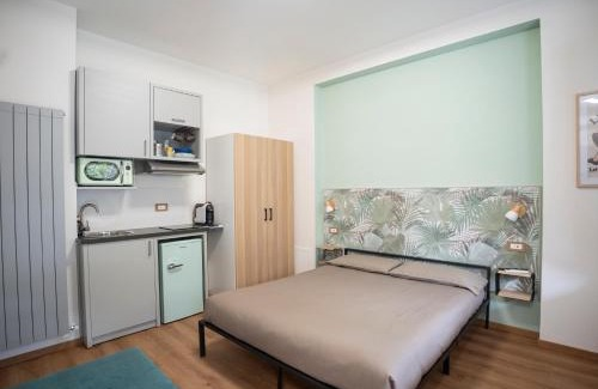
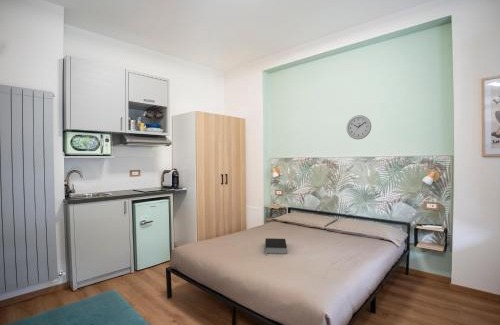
+ book (275, 246)
+ wall clock (358, 127)
